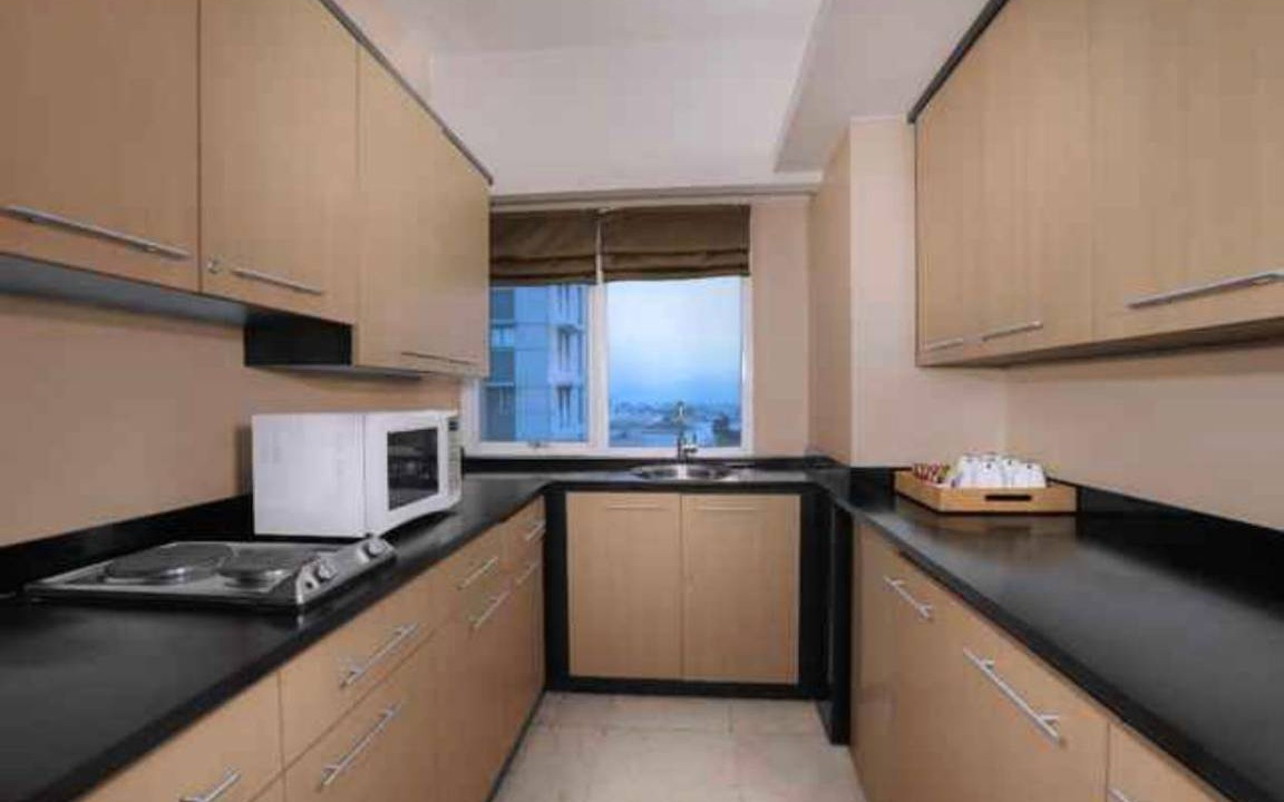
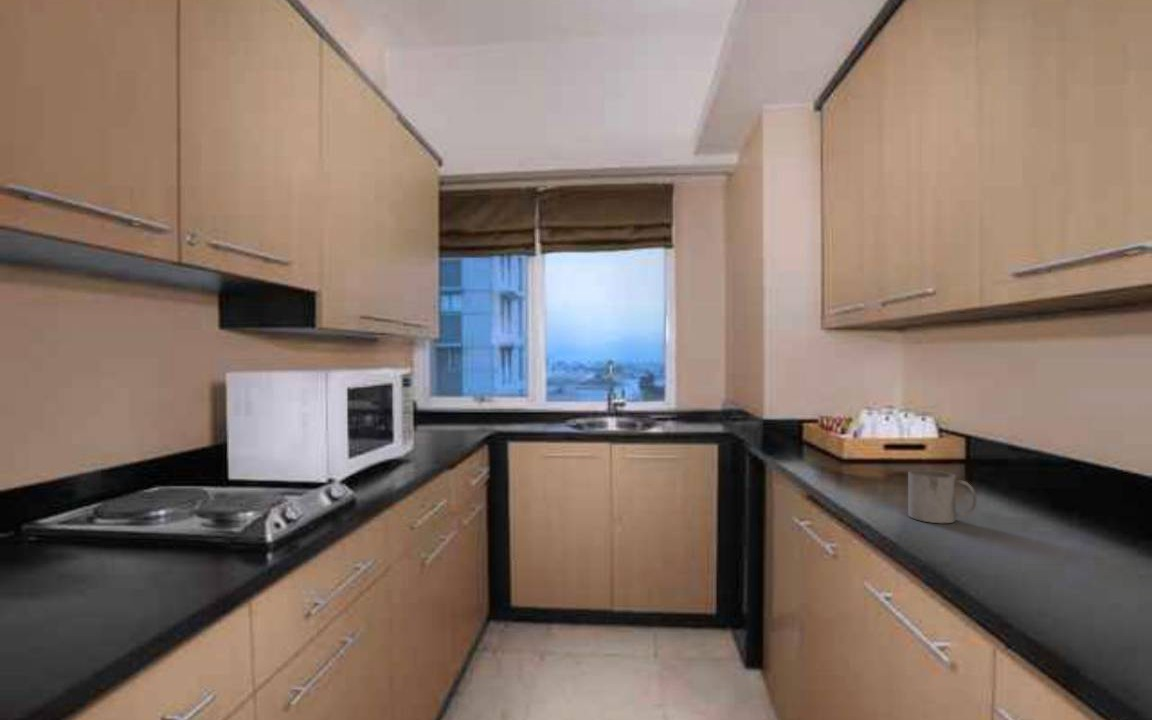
+ mug (941, 497)
